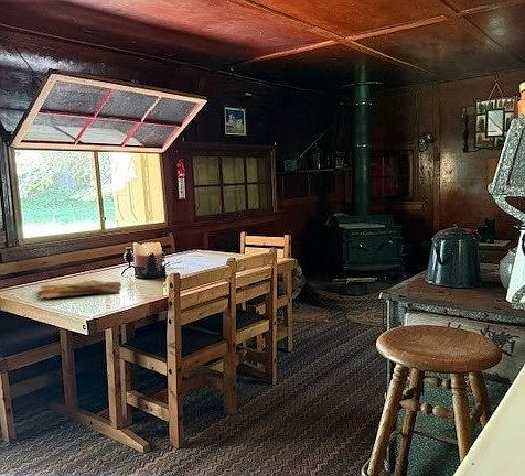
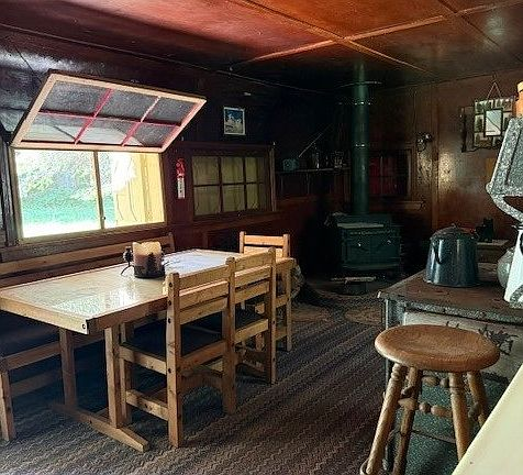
- cutting board (82, 285)
